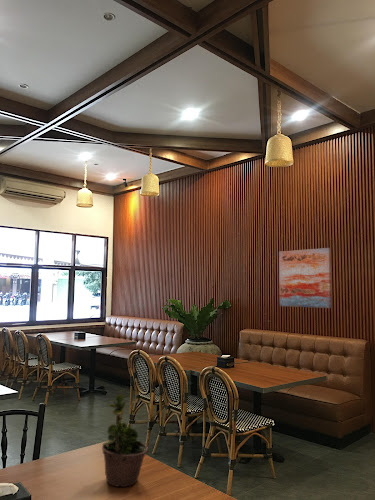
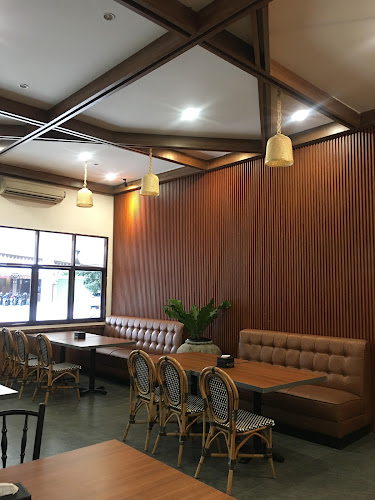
- potted plant (125, 435)
- wall art (303, 278)
